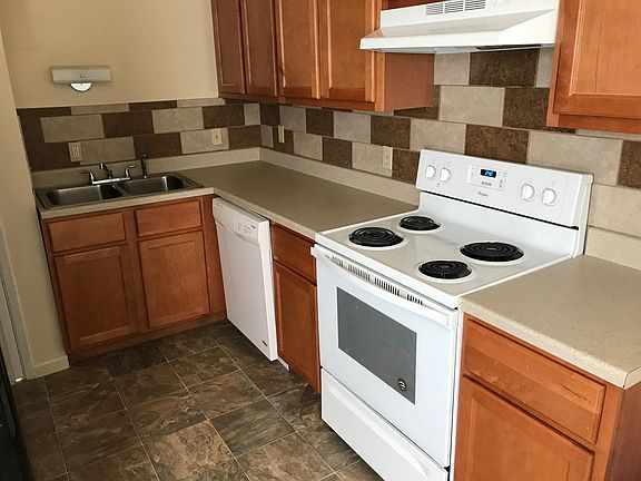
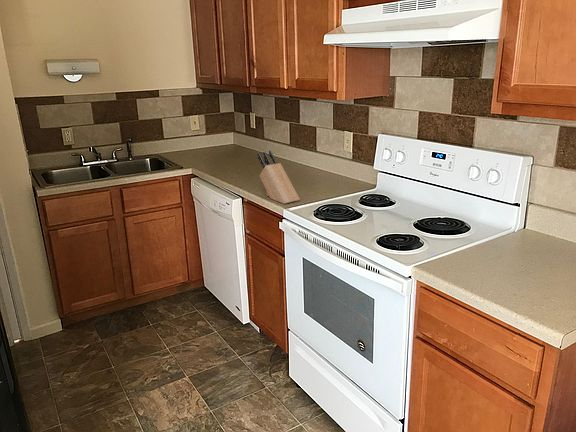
+ knife block (276, 175)
